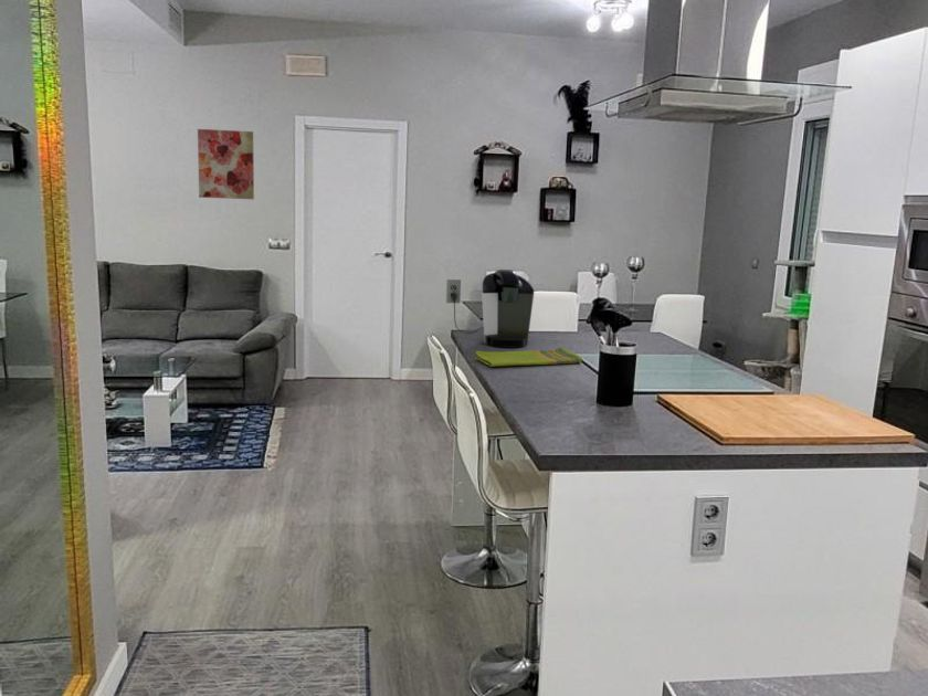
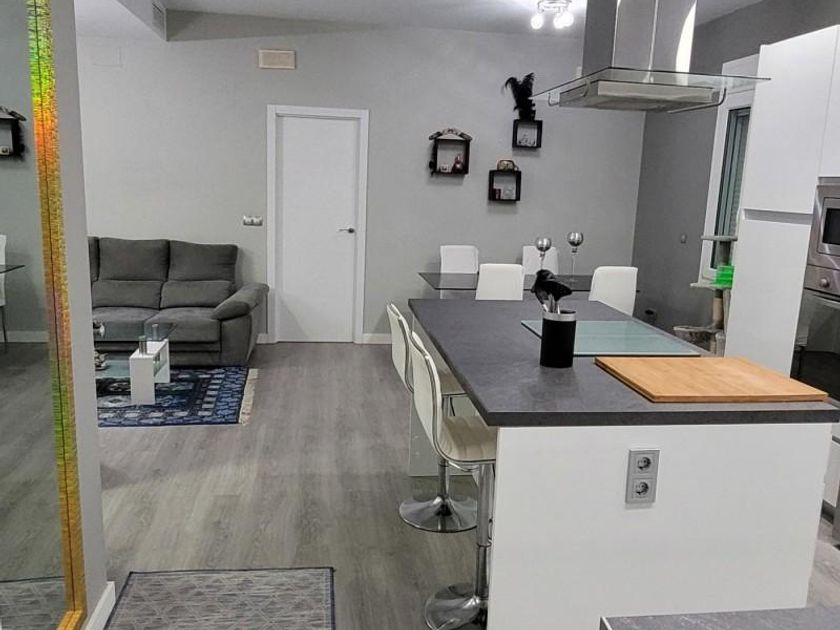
- coffee maker (491, 306)
- wall art (225, 165)
- dish towel (528, 357)
